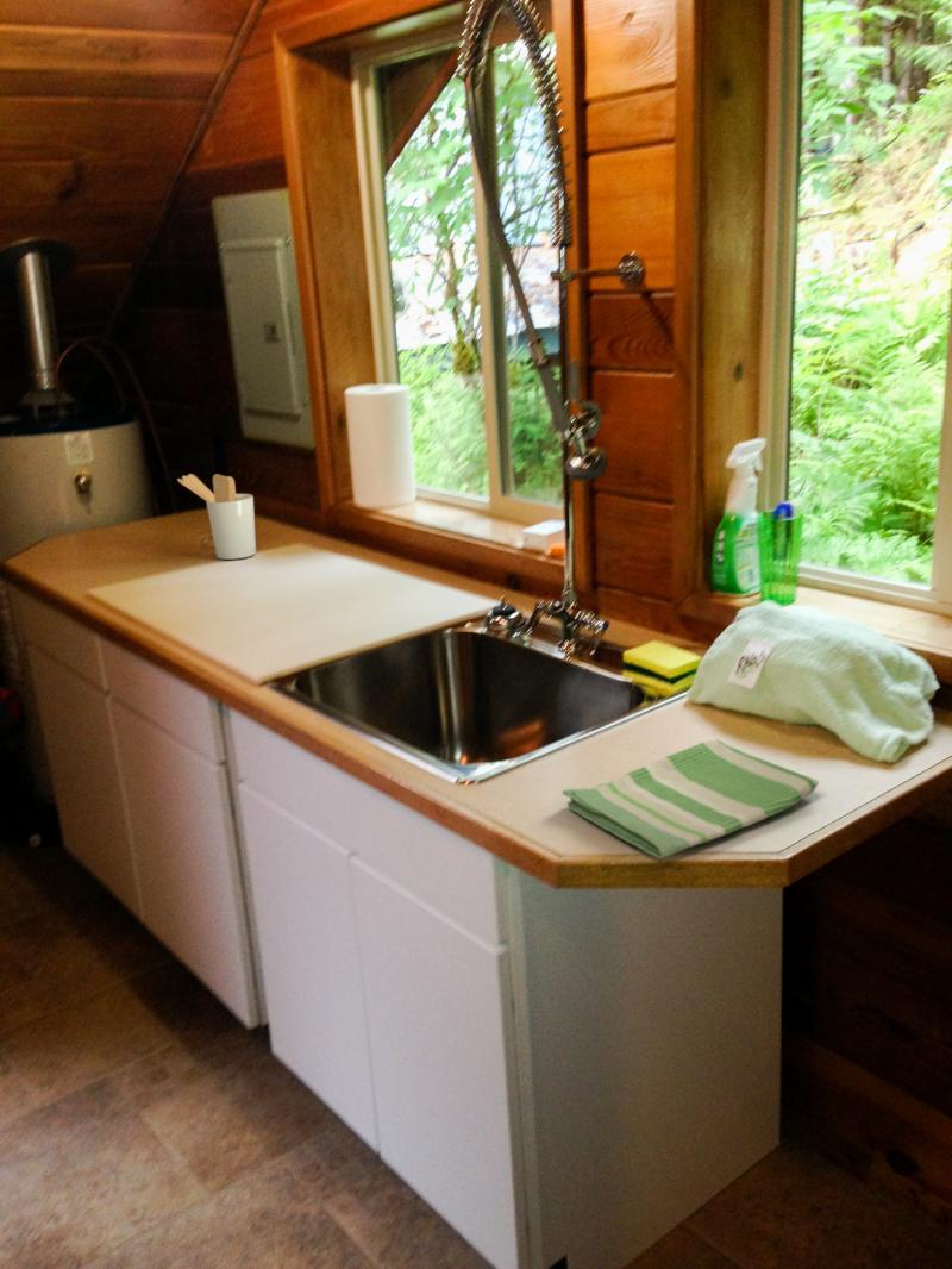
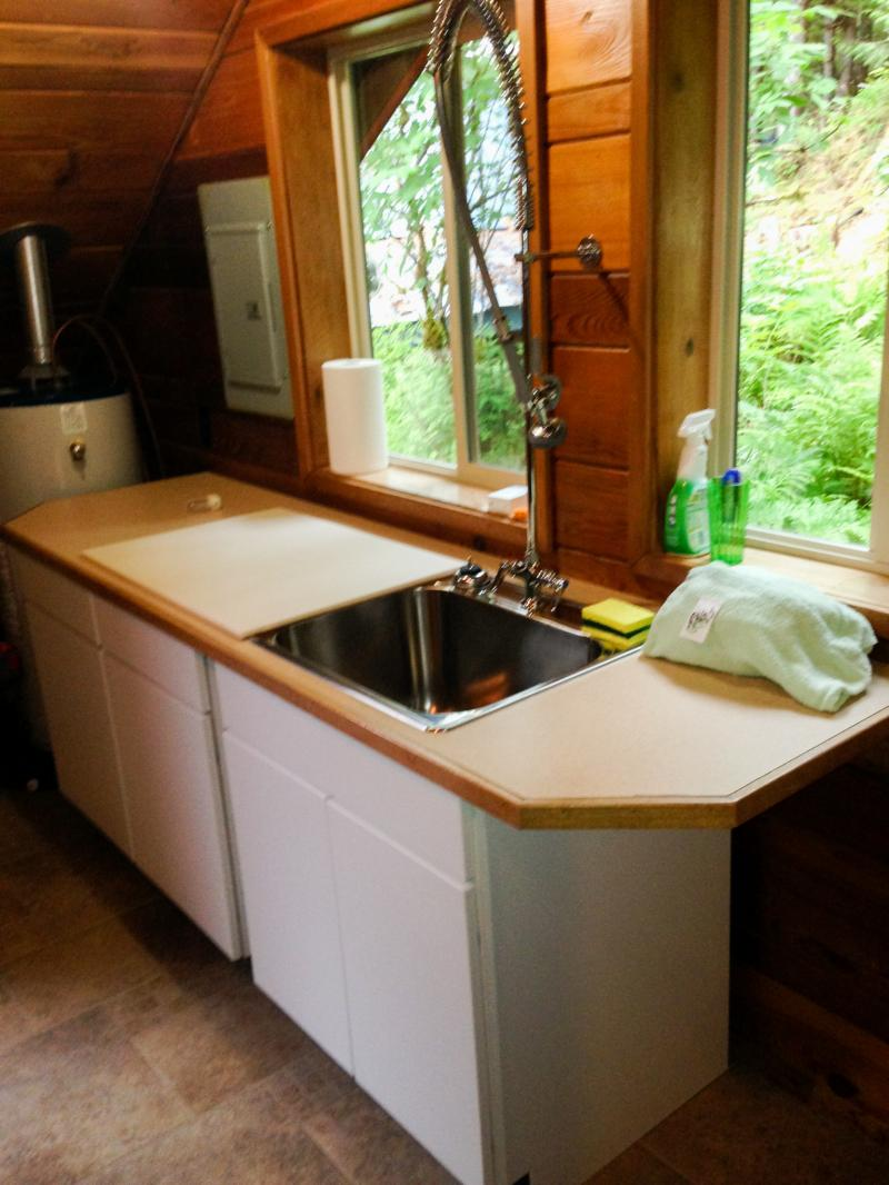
- utensil holder (219, 513)
- dish towel (690, 793)
